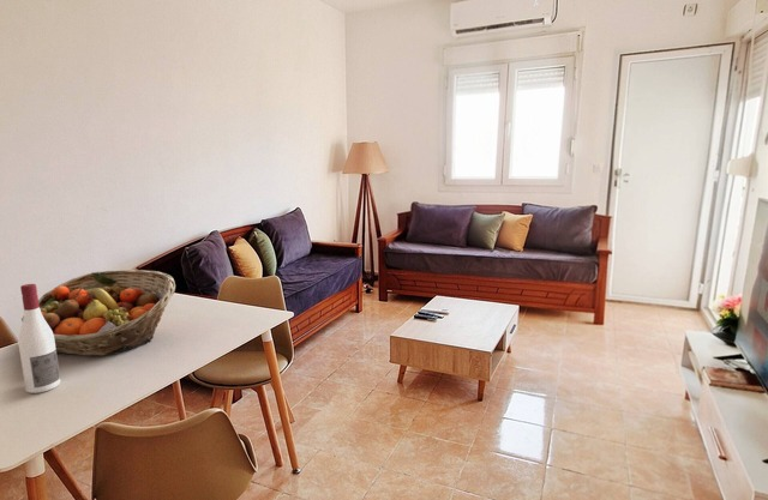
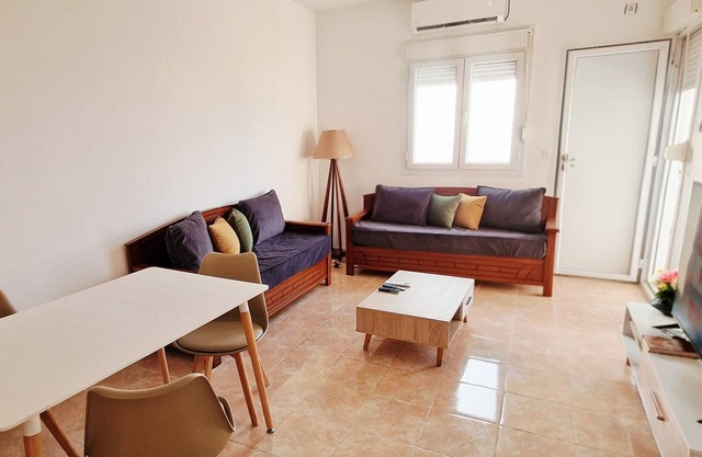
- alcohol (36, 337)
- fruit basket (103, 309)
